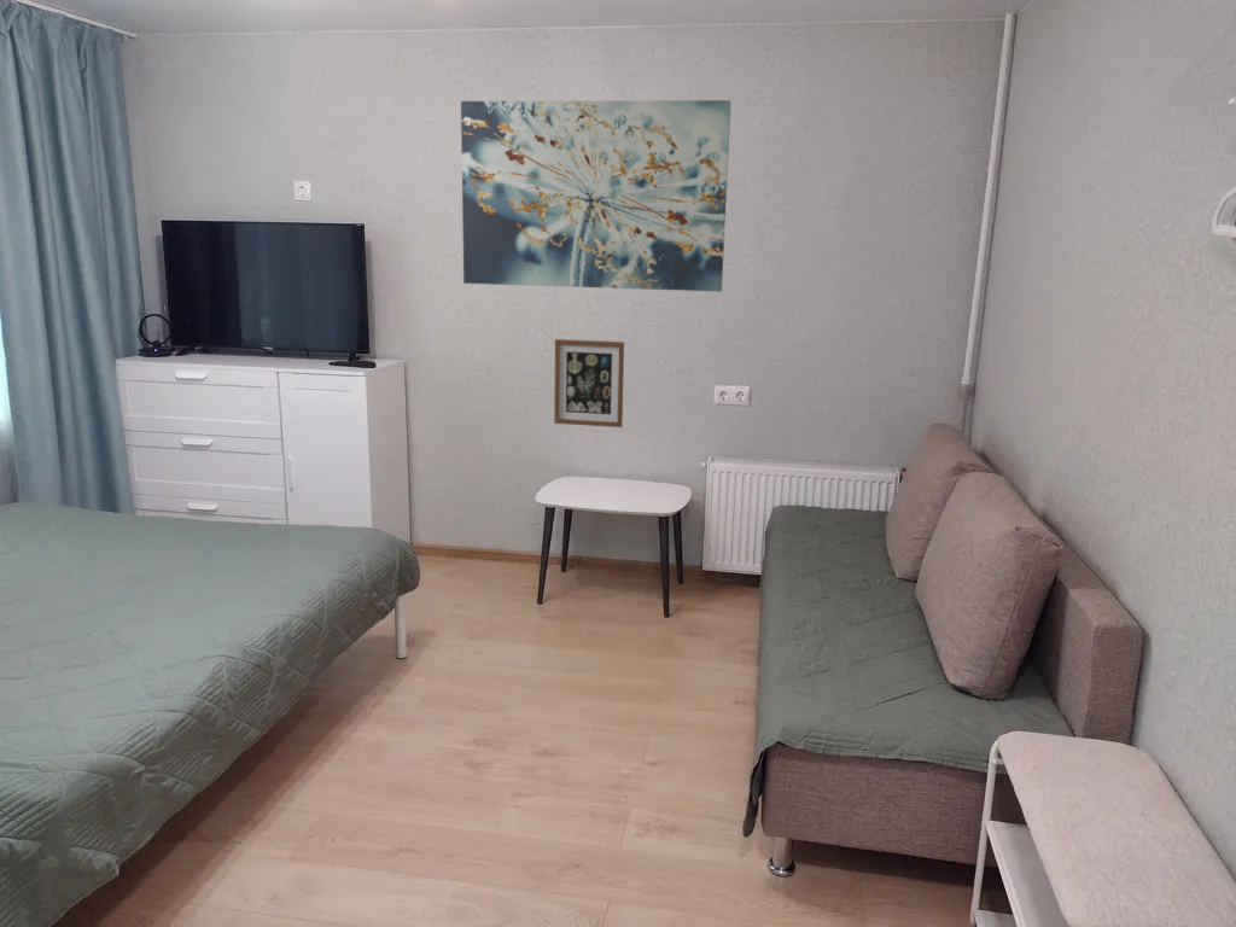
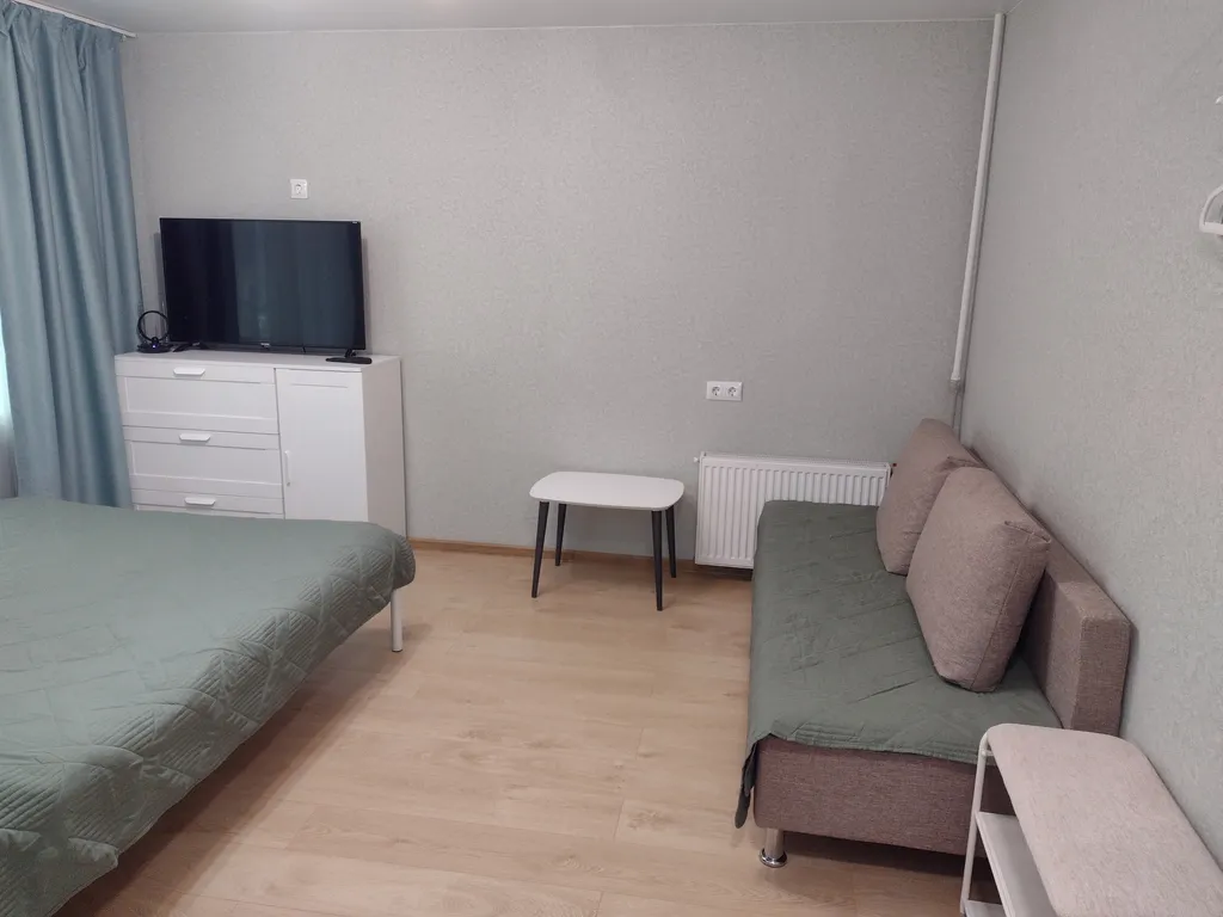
- wall art (591, 196)
- wall art (588, 383)
